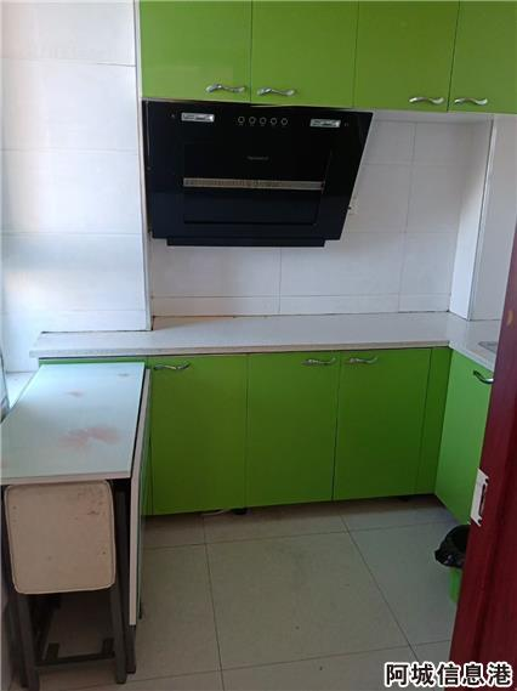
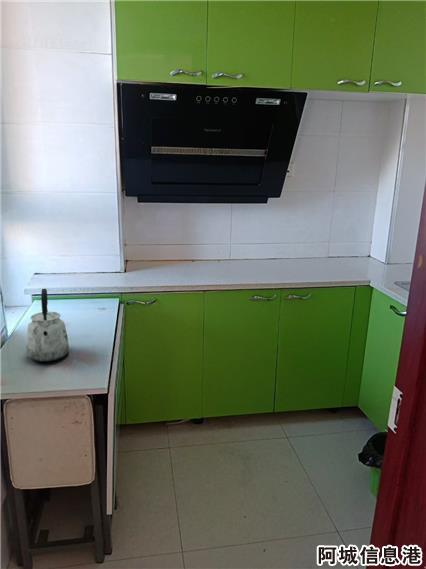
+ kettle (46, 326)
